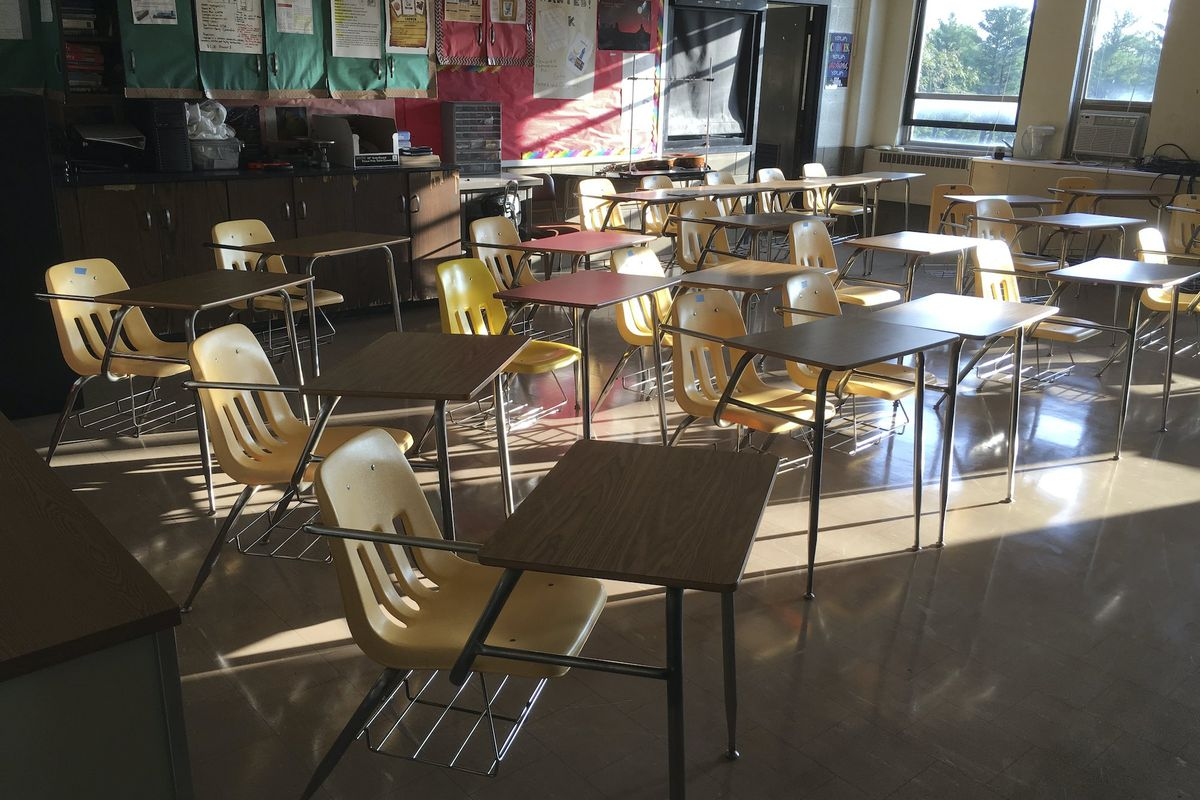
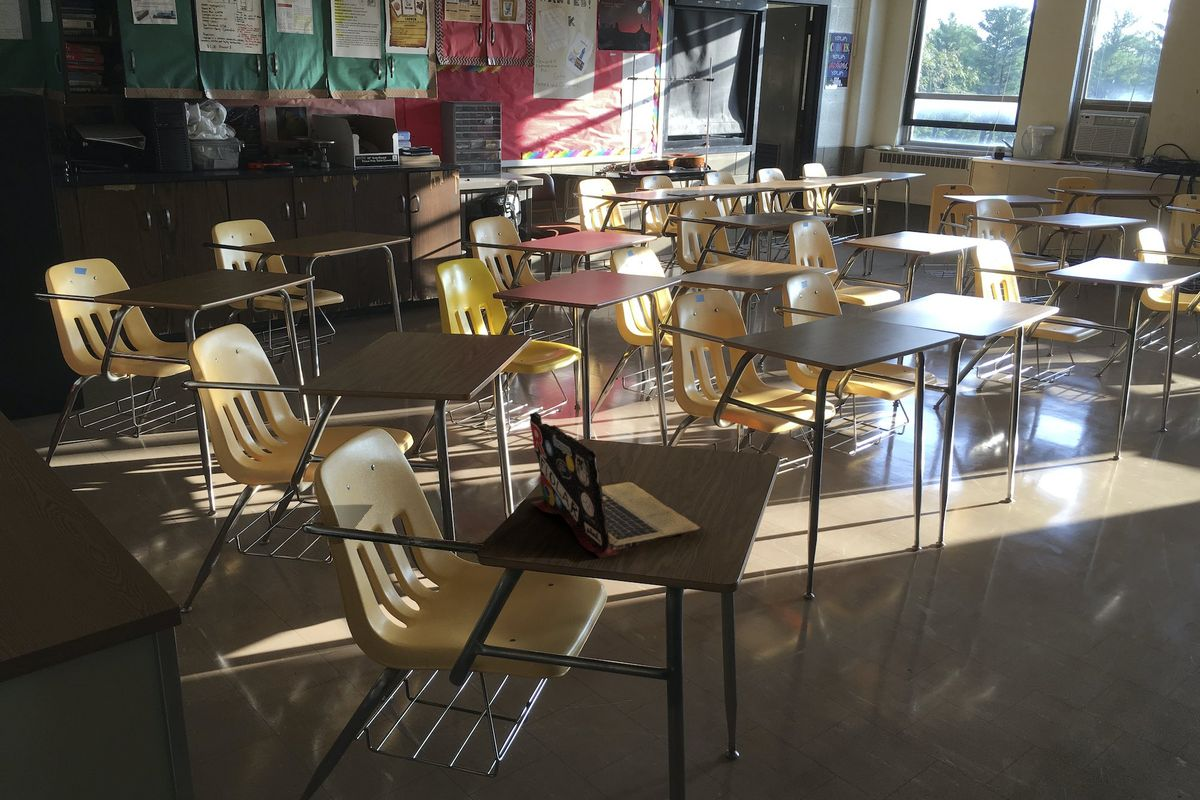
+ laptop (618, 482)
